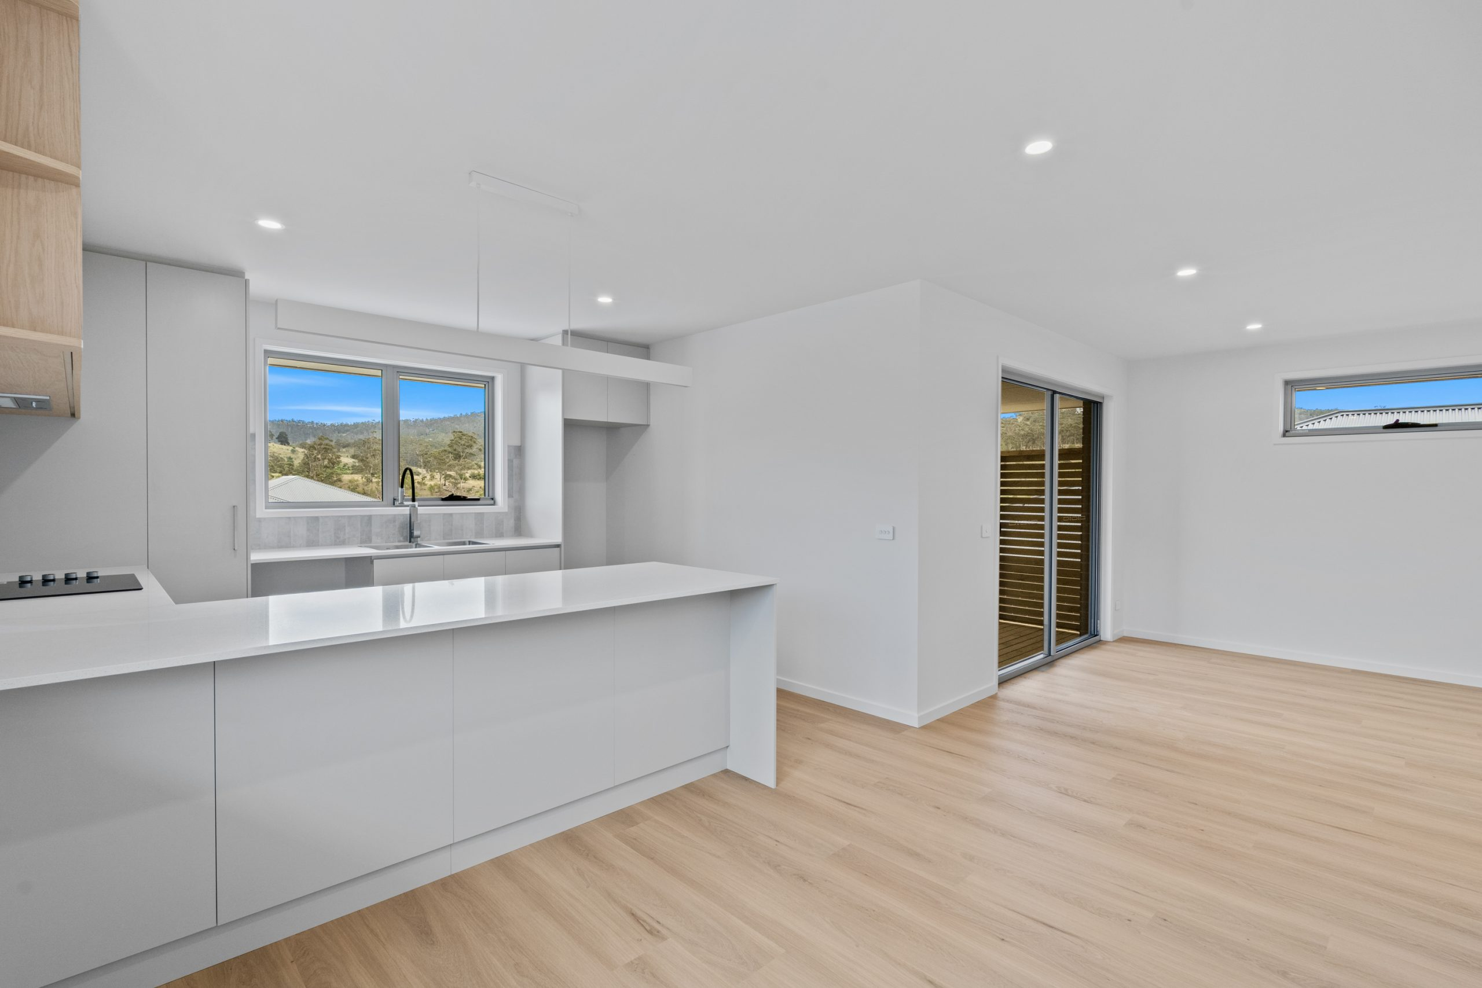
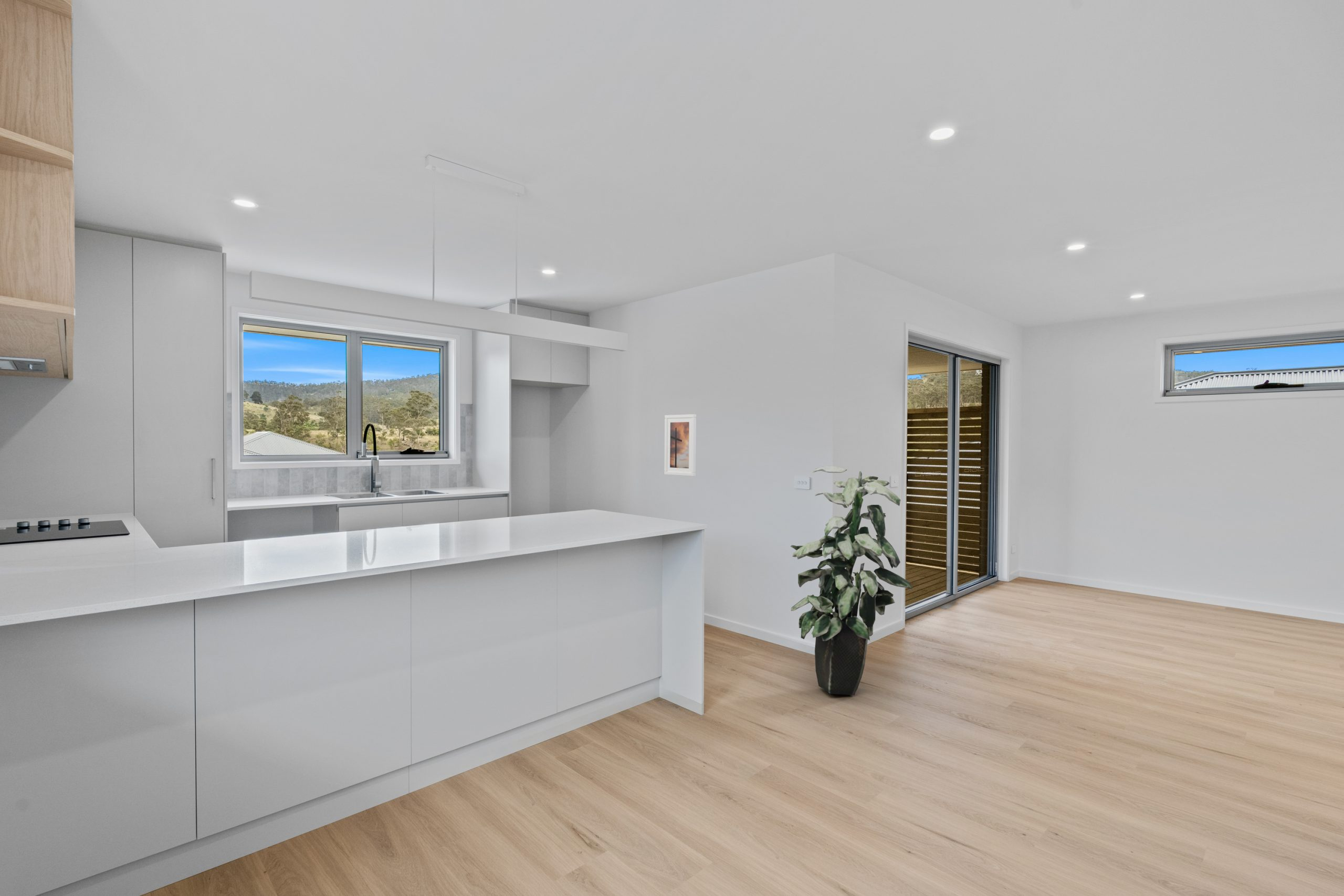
+ indoor plant (843, 577)
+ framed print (680, 445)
